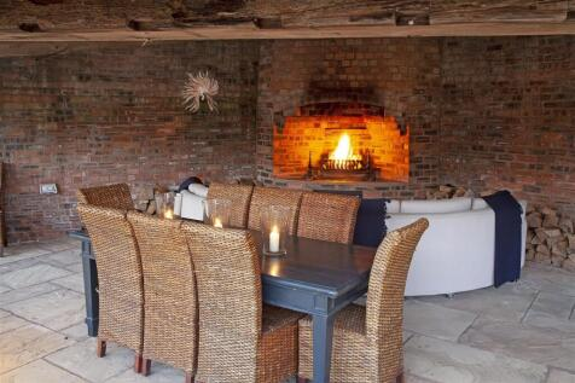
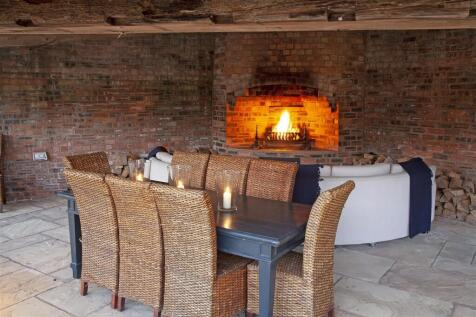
- wall sculpture (201, 92)
